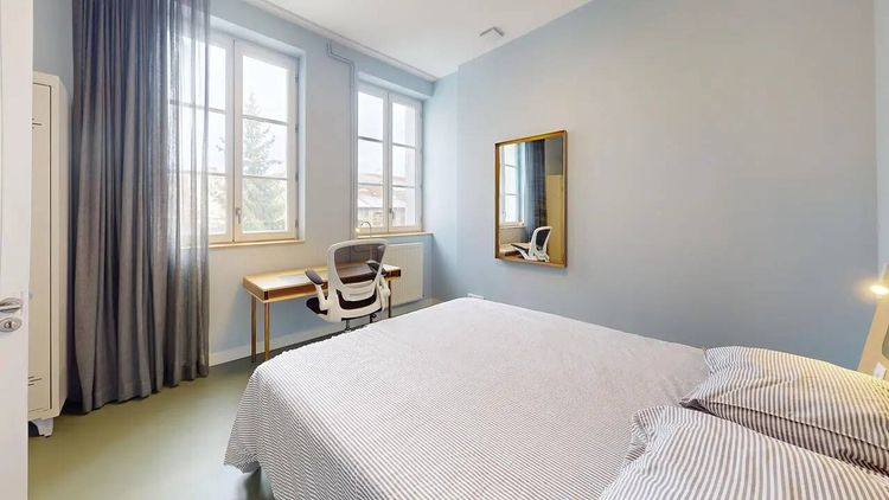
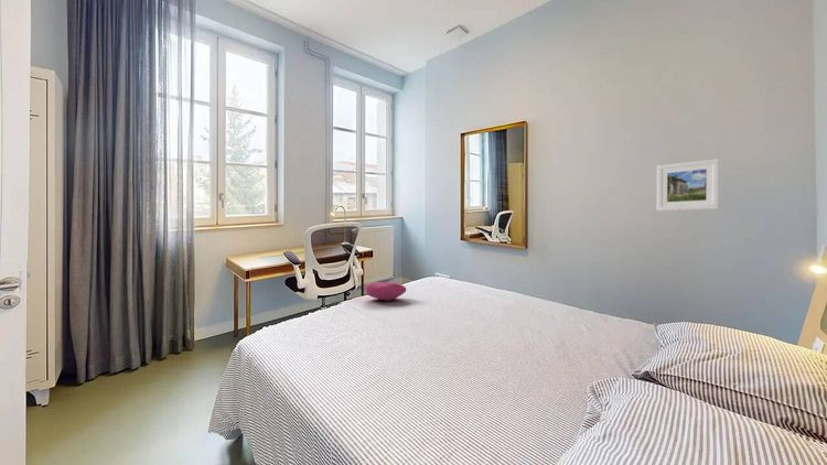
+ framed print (686, 185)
+ cushion (384, 291)
